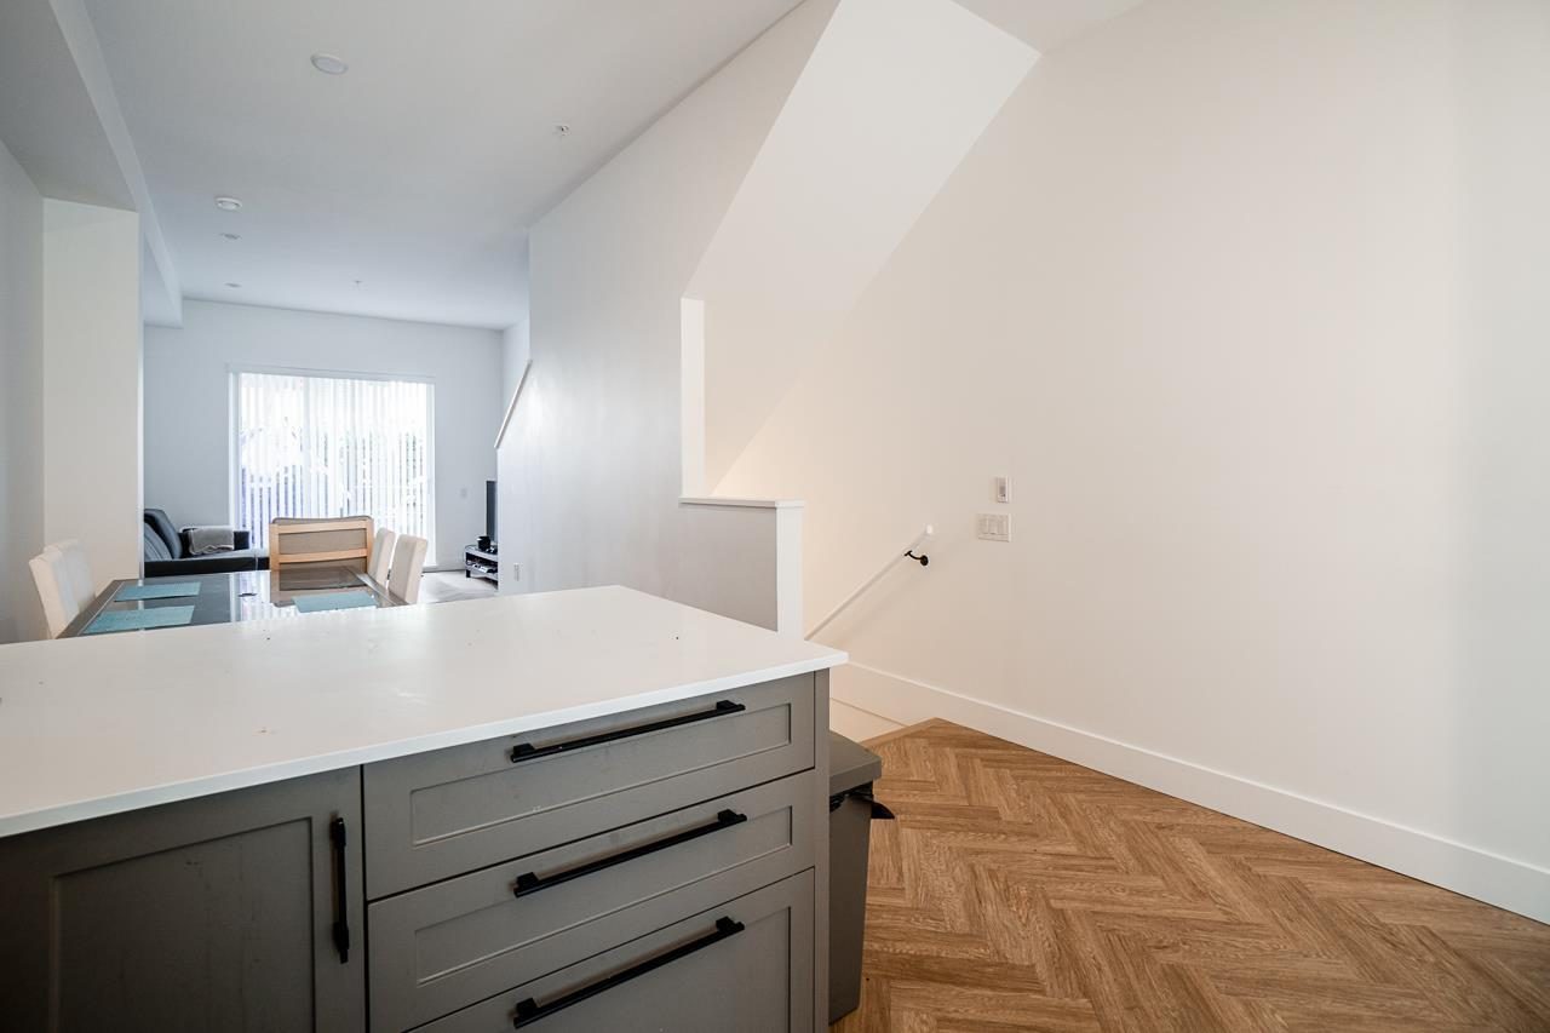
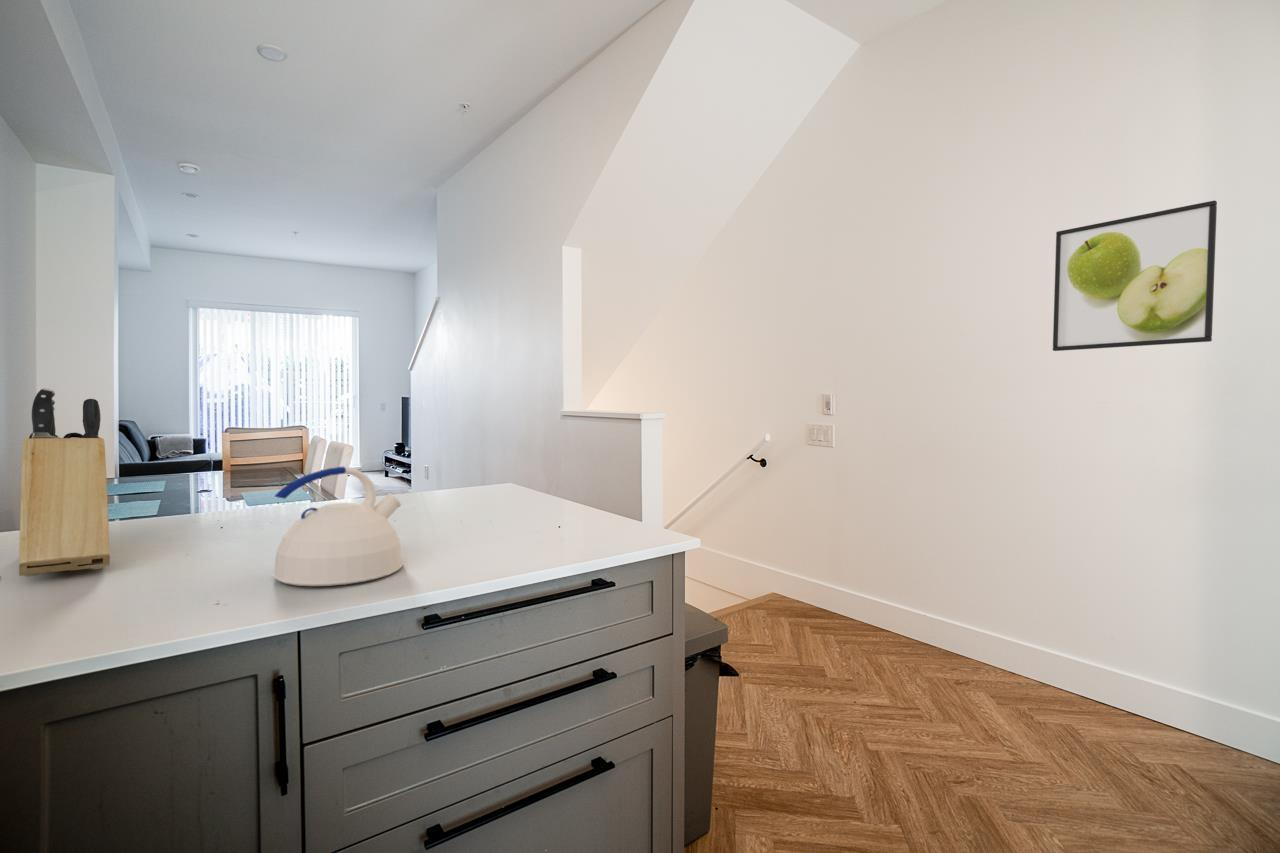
+ knife block (64, 473)
+ kettle (341, 518)
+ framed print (1127, 282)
